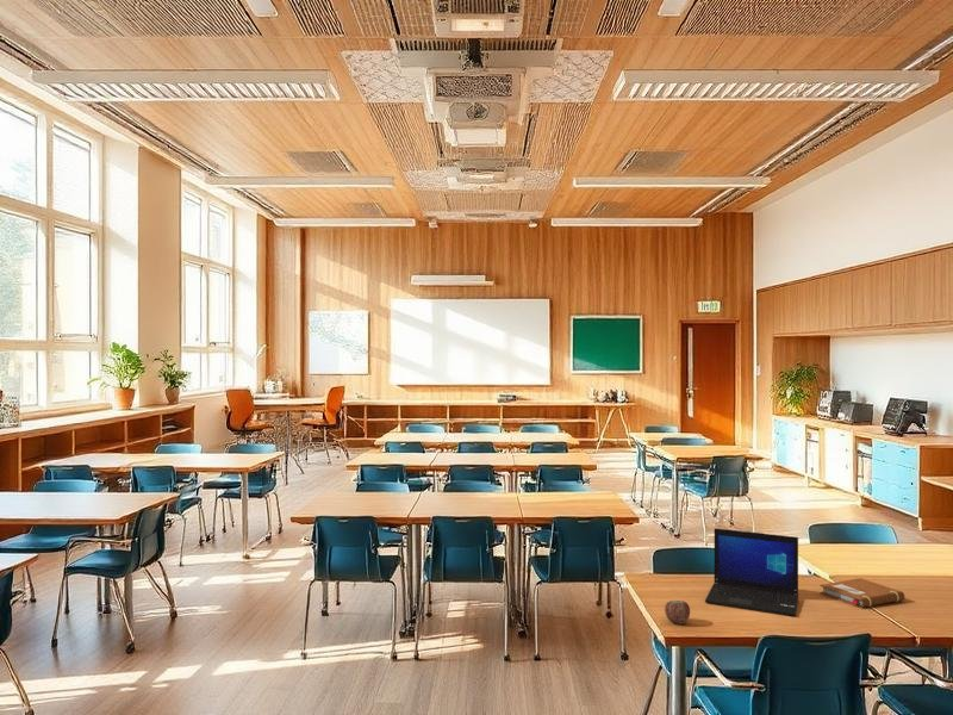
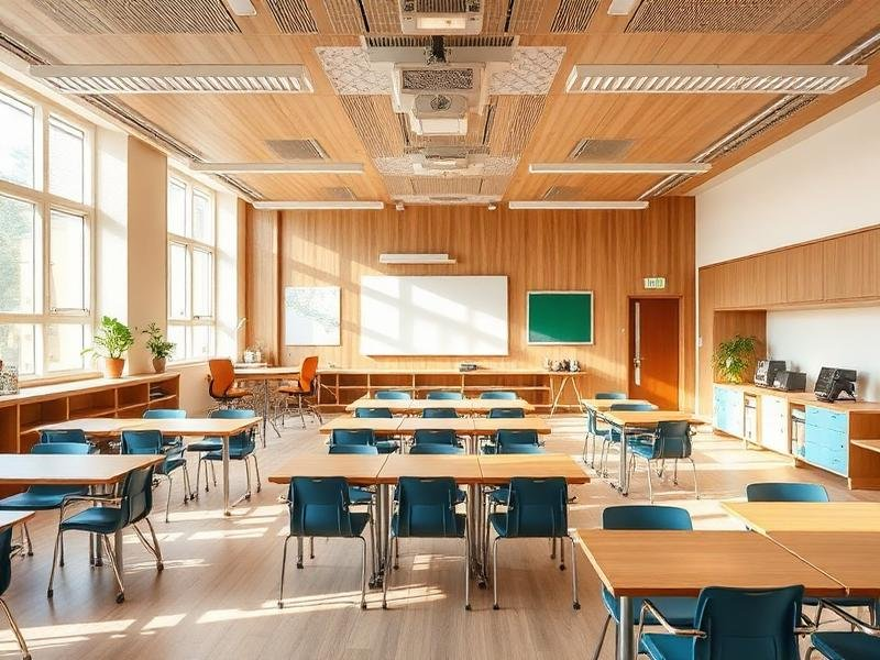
- apple (677, 610)
- laptop (752, 570)
- notebook (860, 592)
